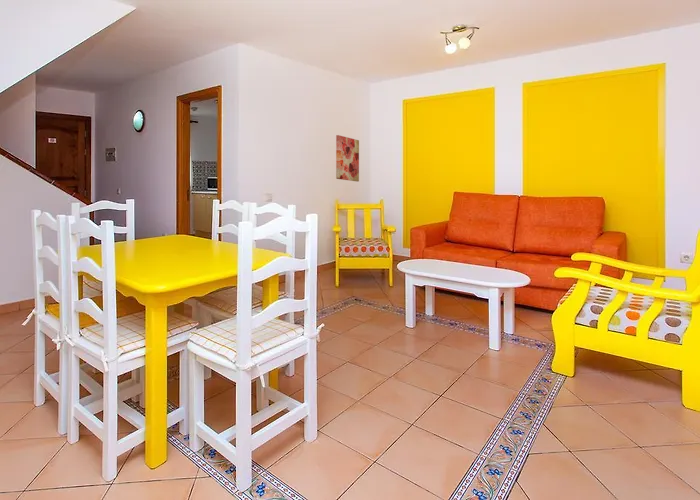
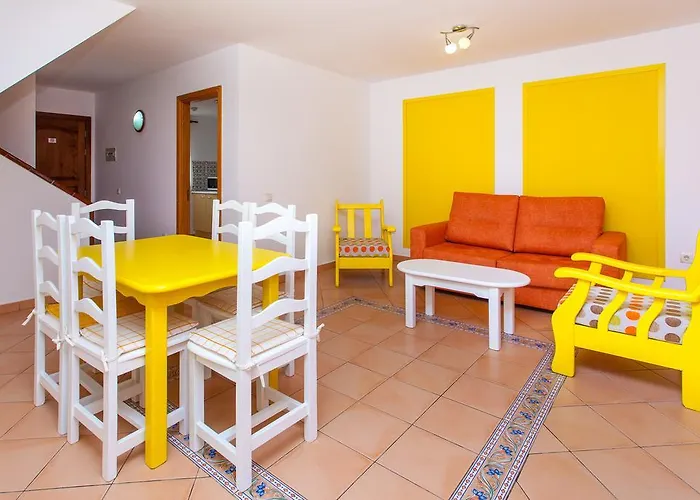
- wall art (347, 159)
